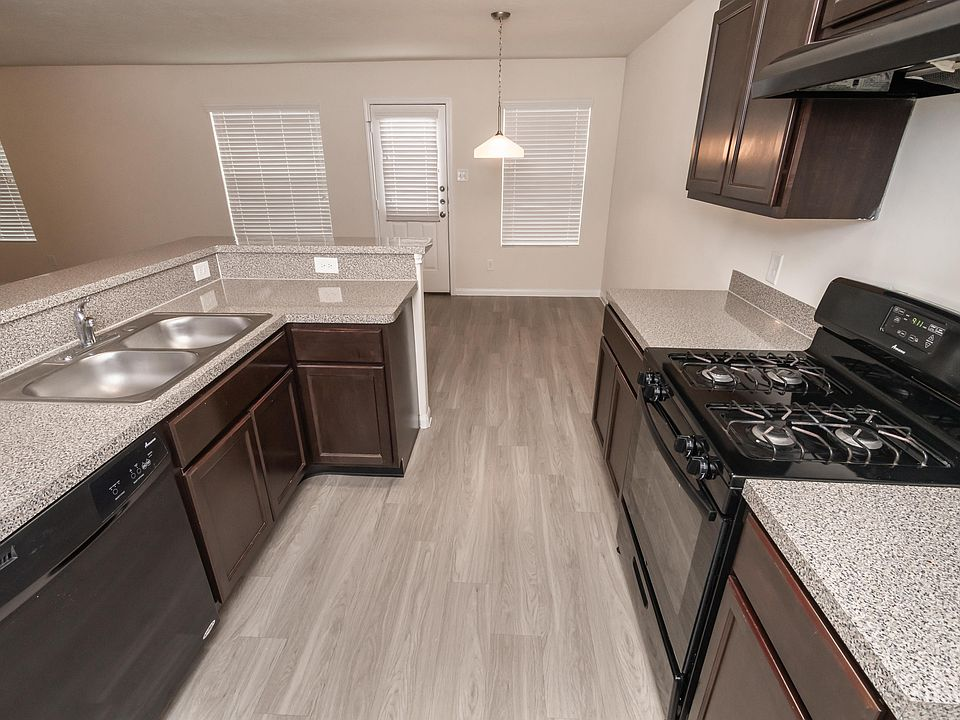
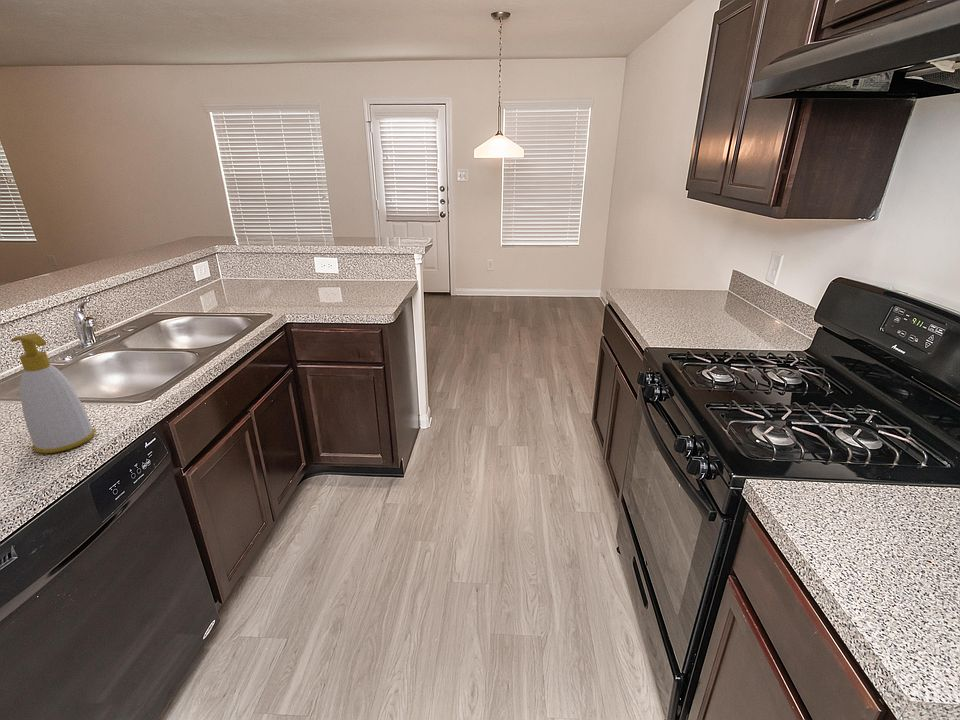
+ soap bottle (46, 390)
